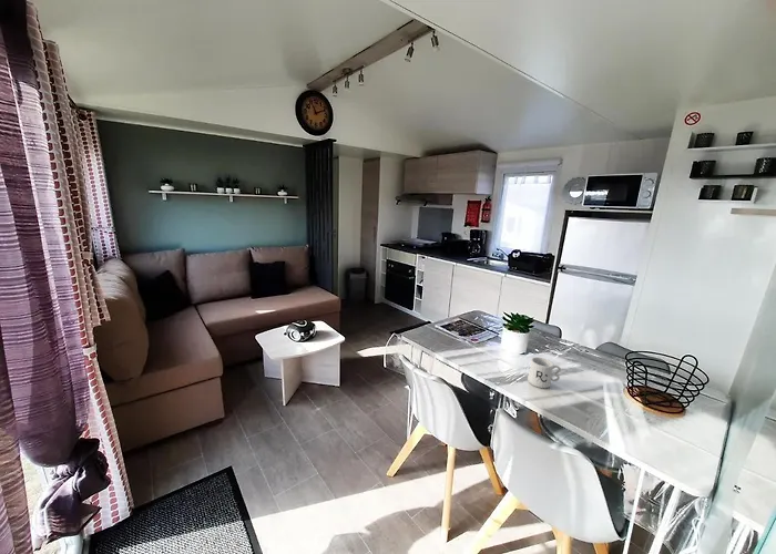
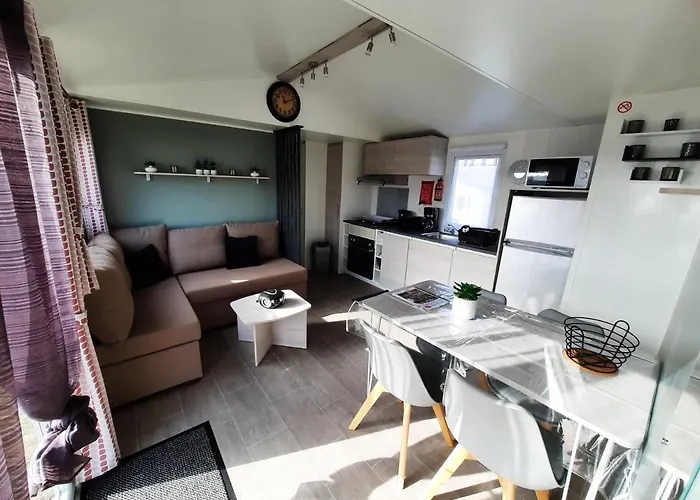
- mug (544, 372)
